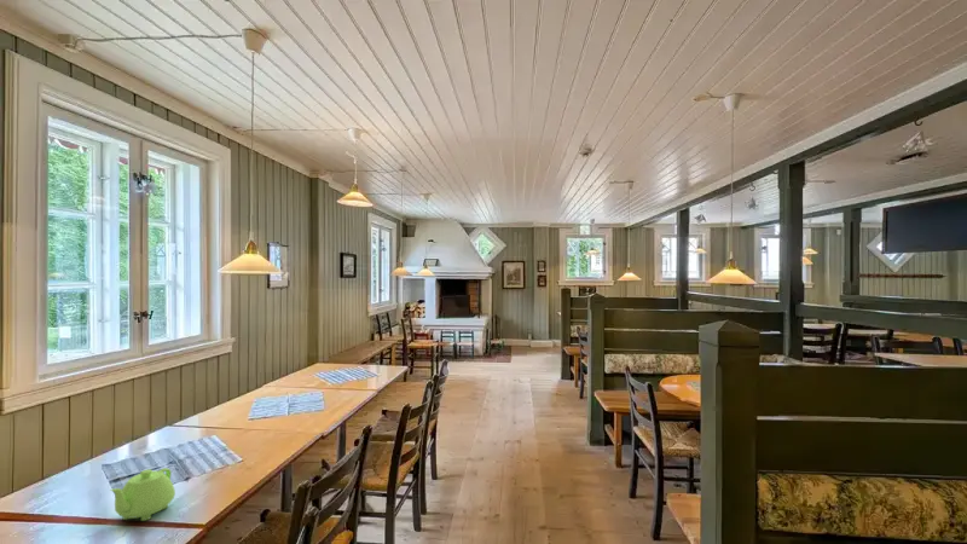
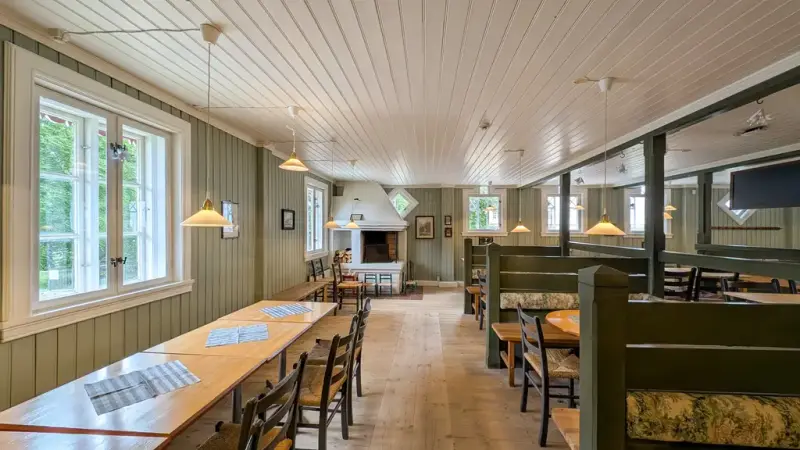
- teapot (143, 492)
